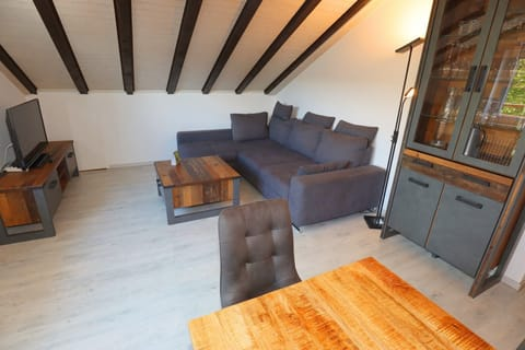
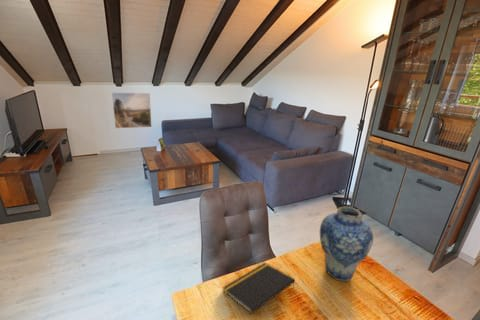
+ vase (343, 243)
+ notepad (259, 284)
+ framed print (132, 110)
